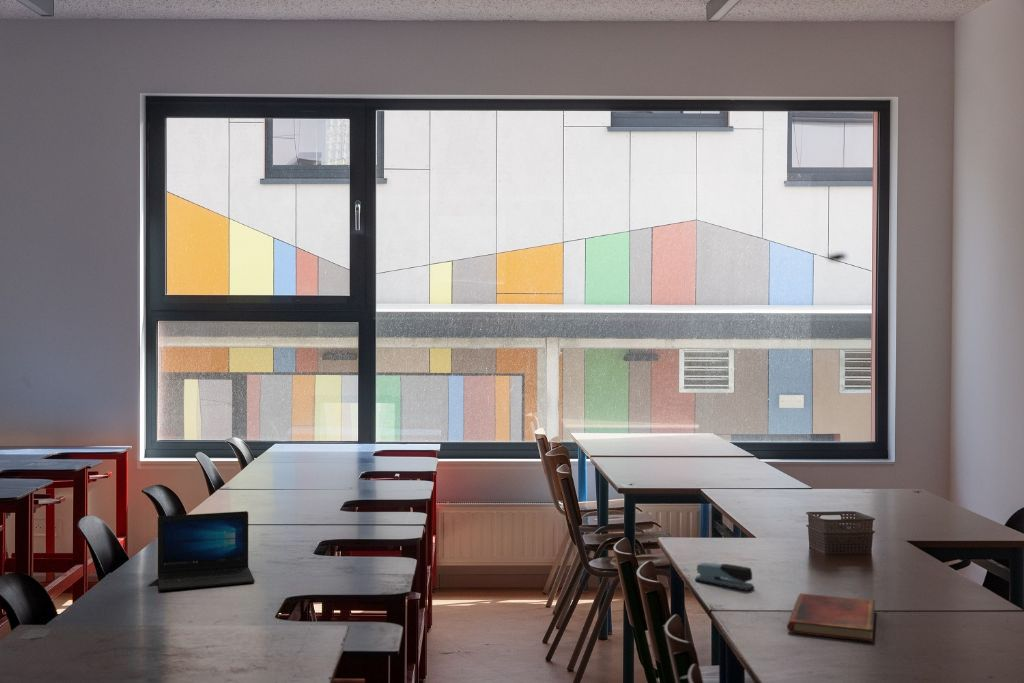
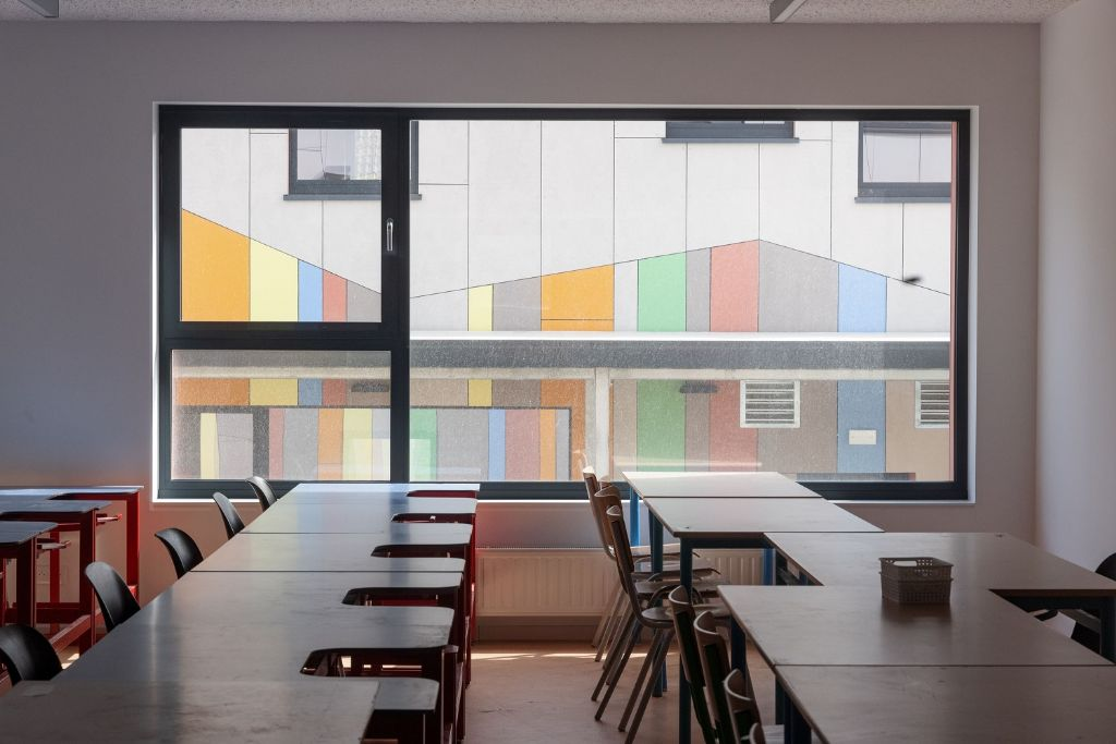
- stapler (724, 574)
- laptop (205, 549)
- diary (832, 615)
